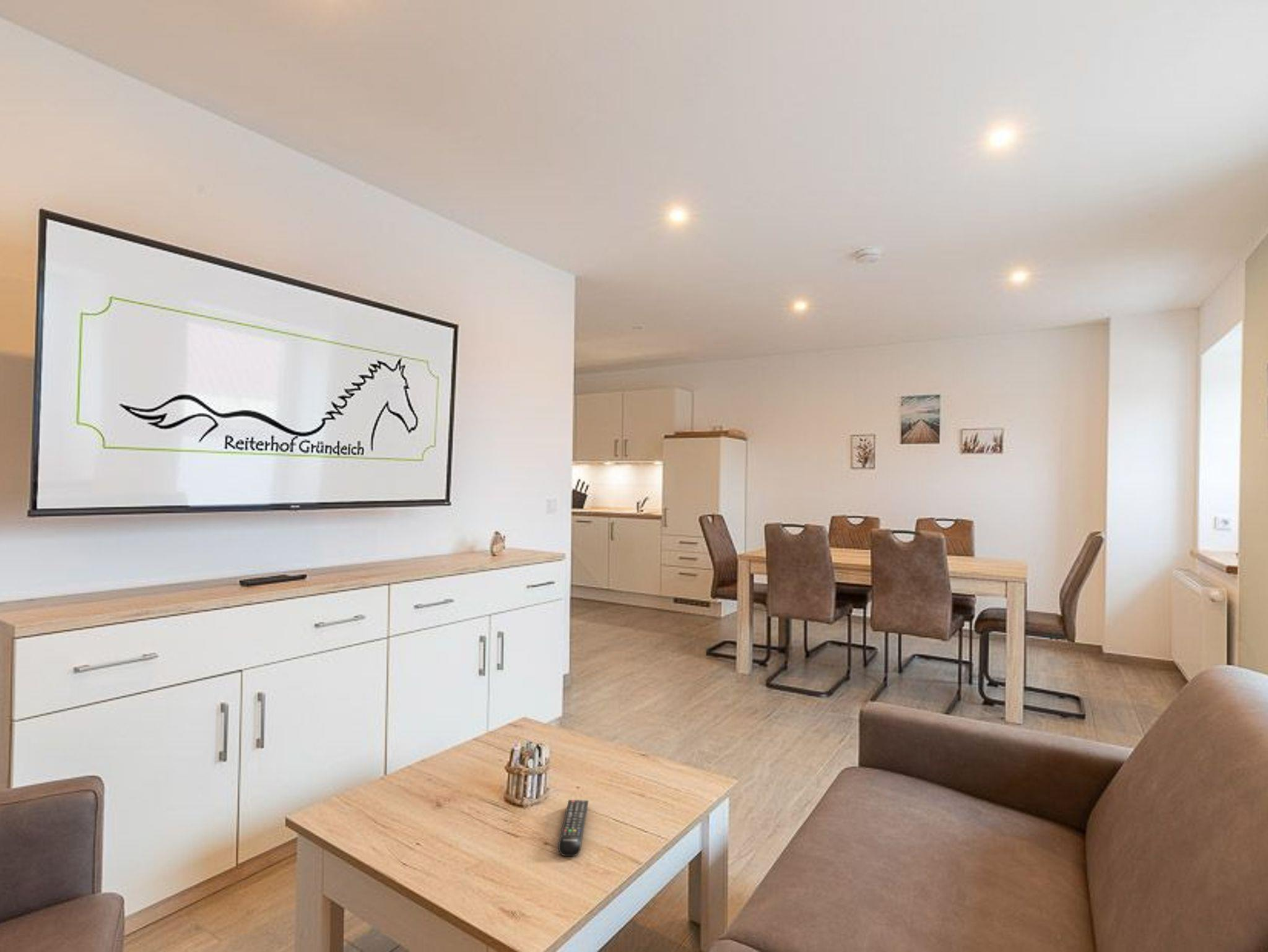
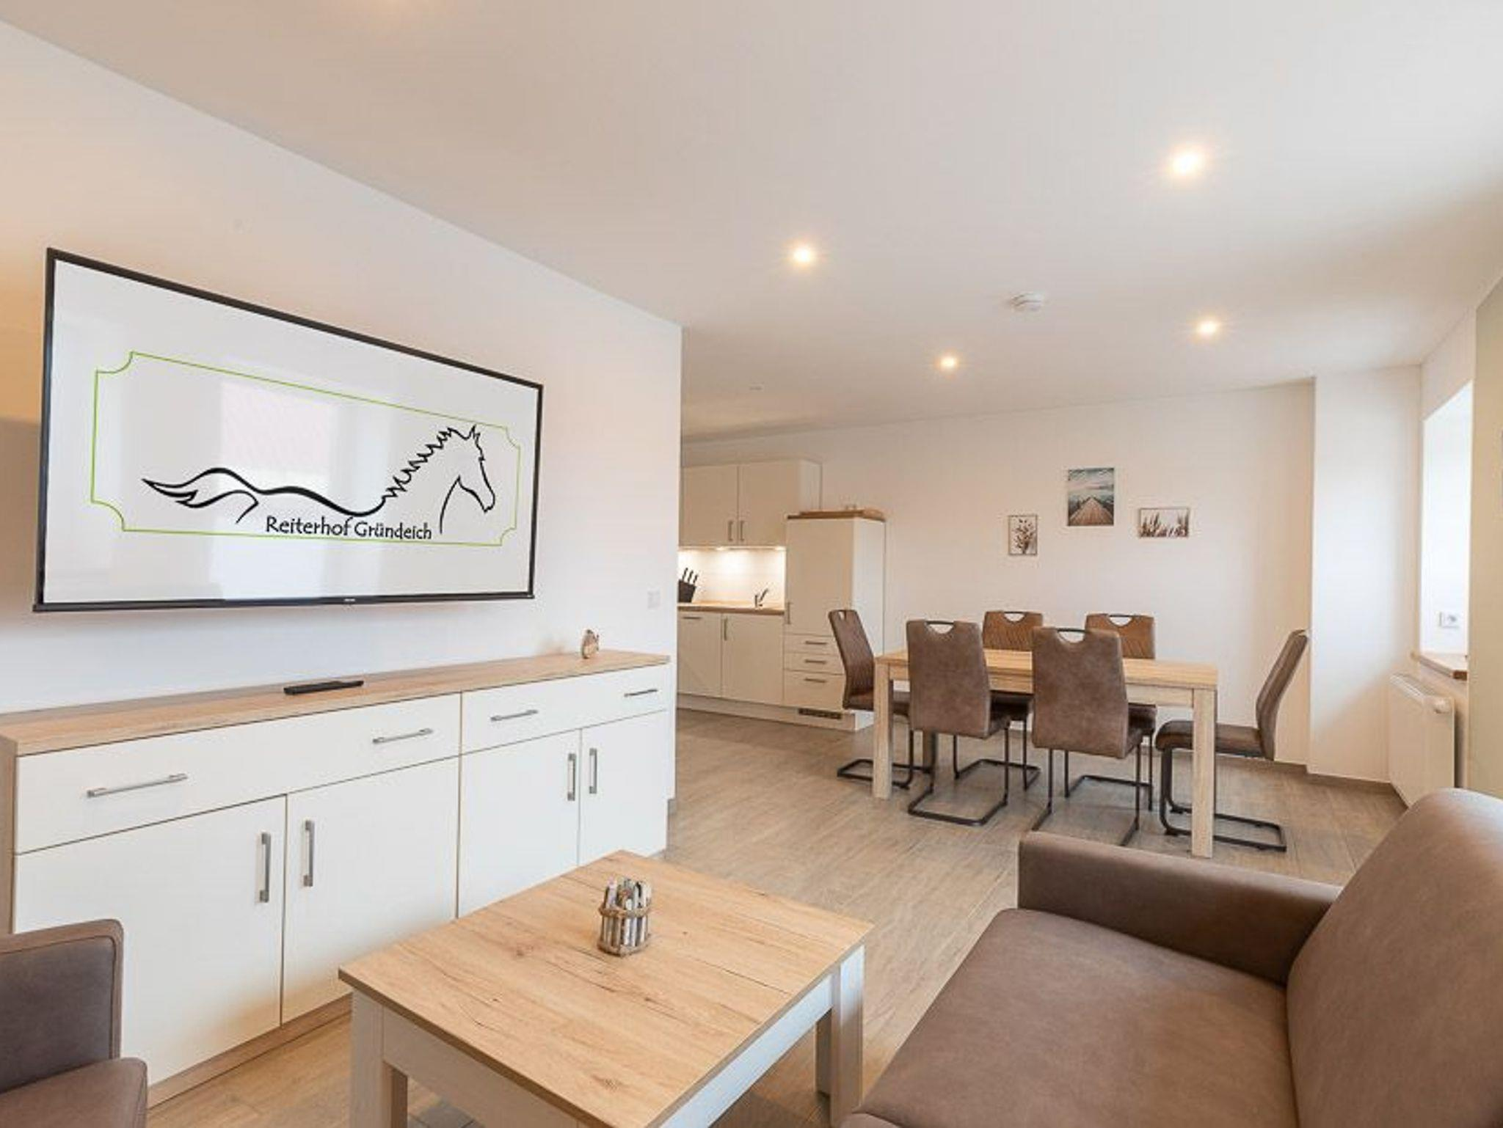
- remote control (574, 824)
